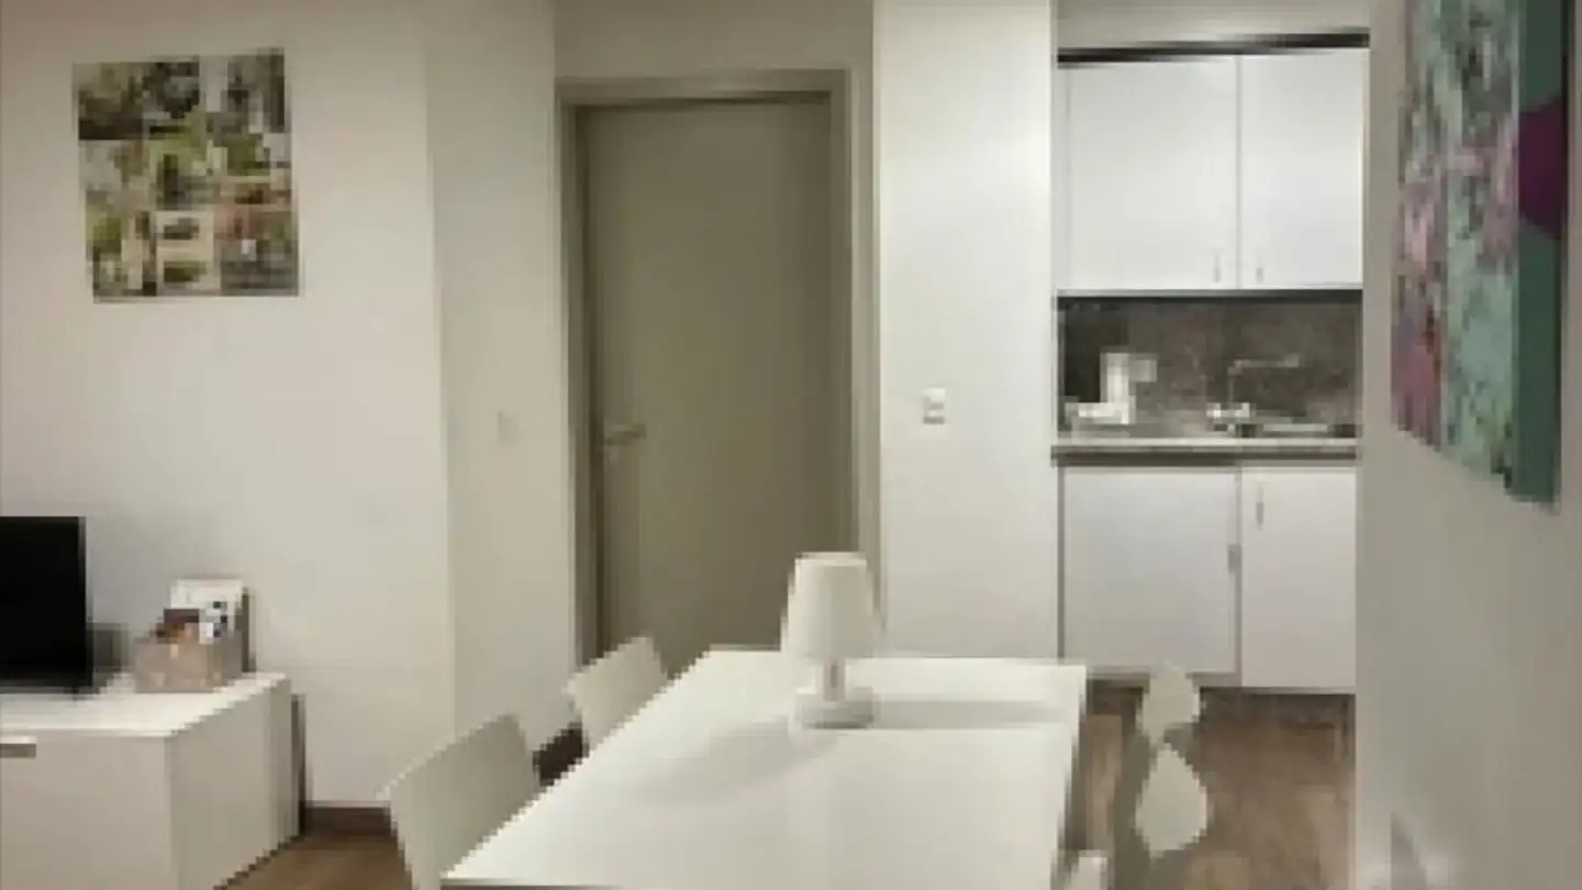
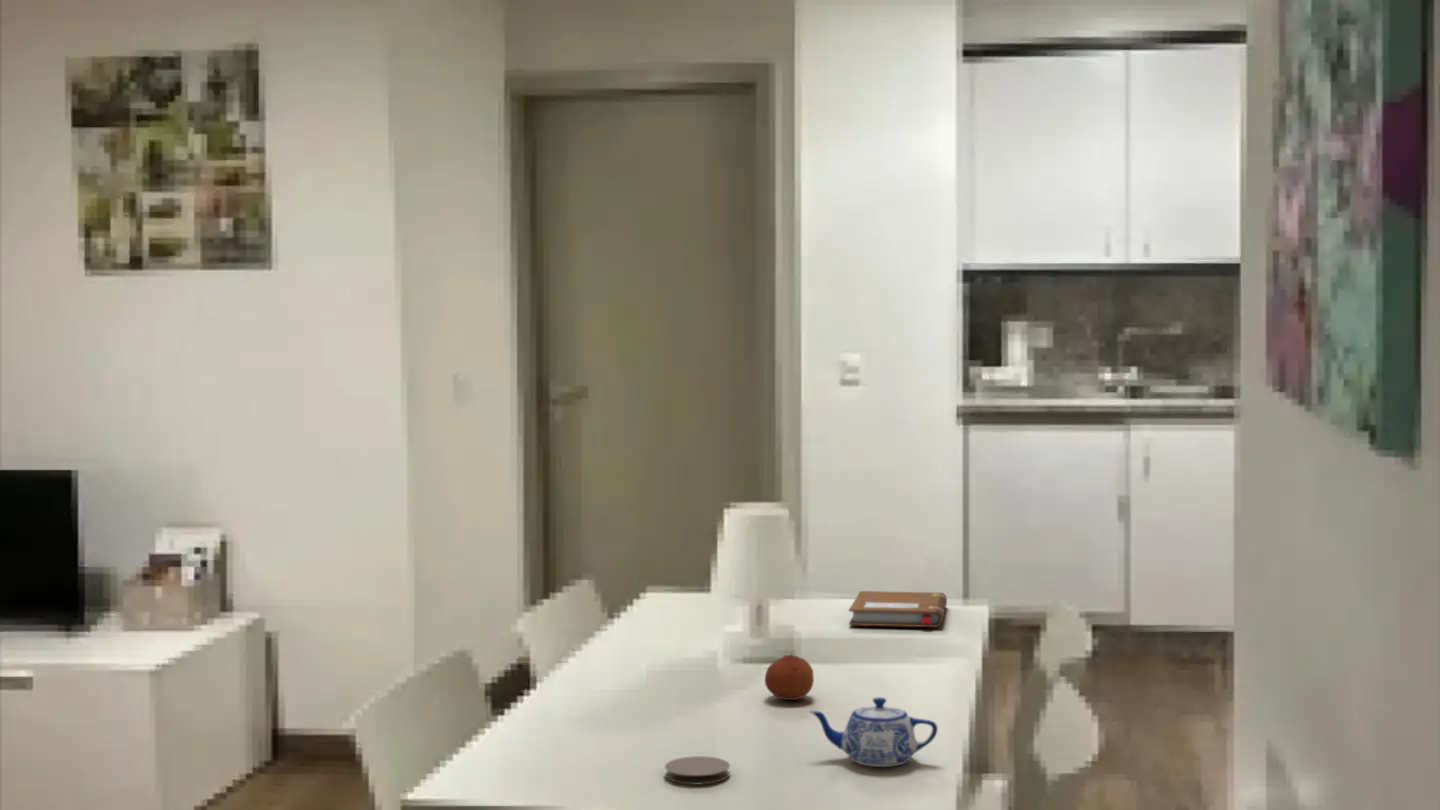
+ teapot (873, 729)
+ notebook (899, 609)
+ fruit (789, 676)
+ coaster (697, 770)
